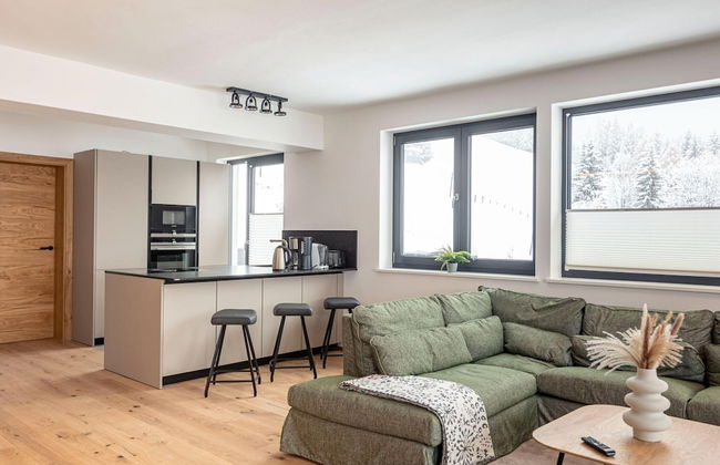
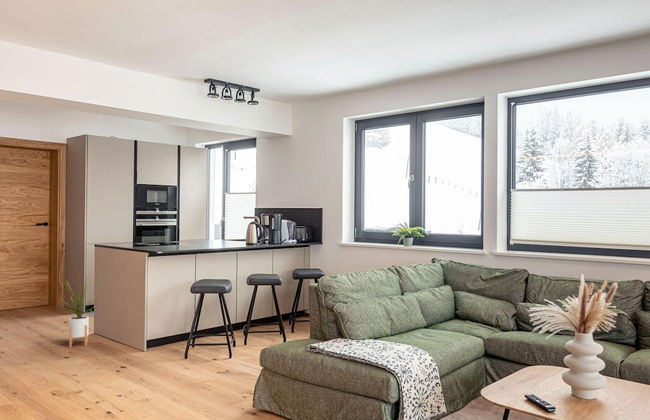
+ house plant (78, 309)
